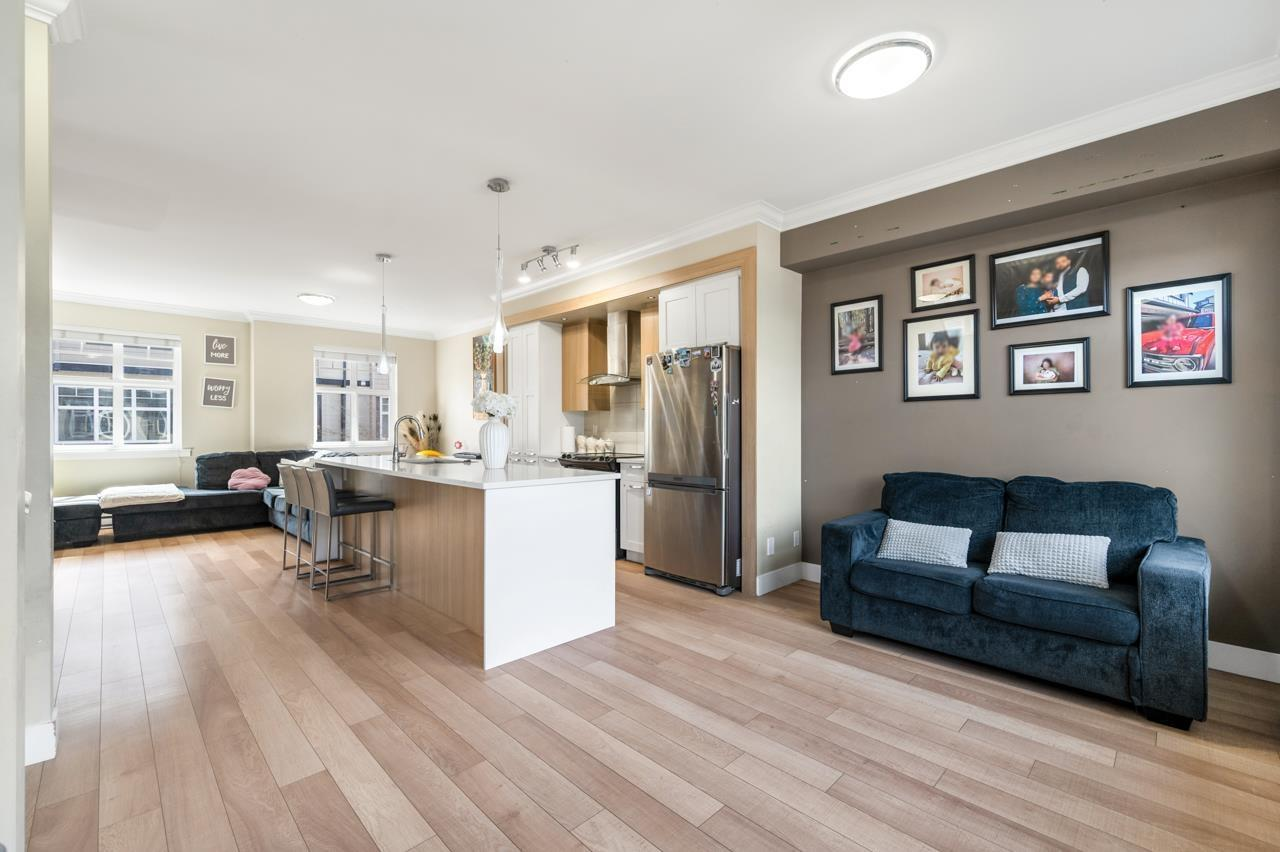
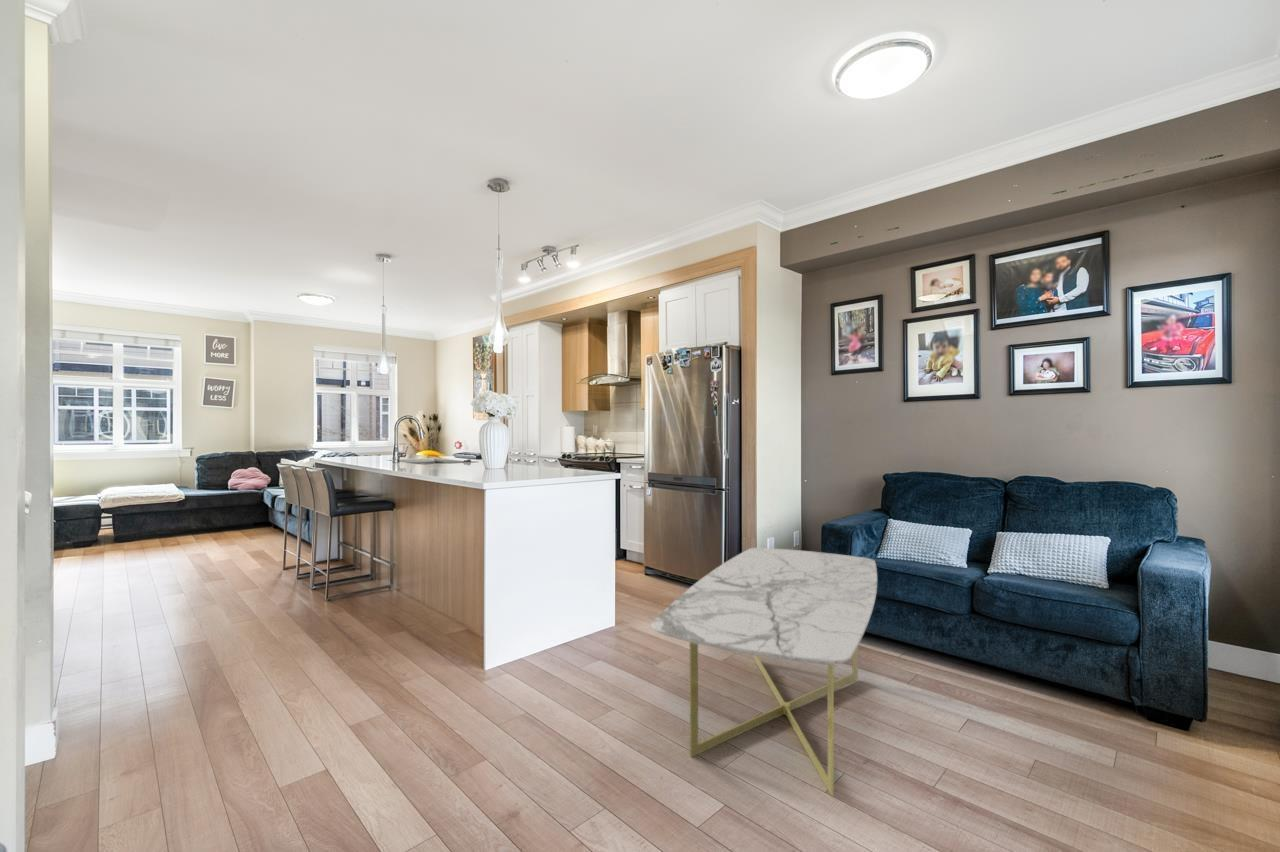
+ coffee table (784, 649)
